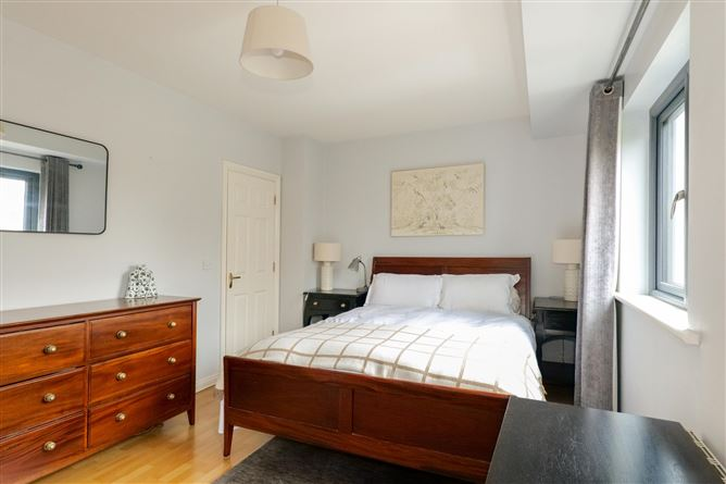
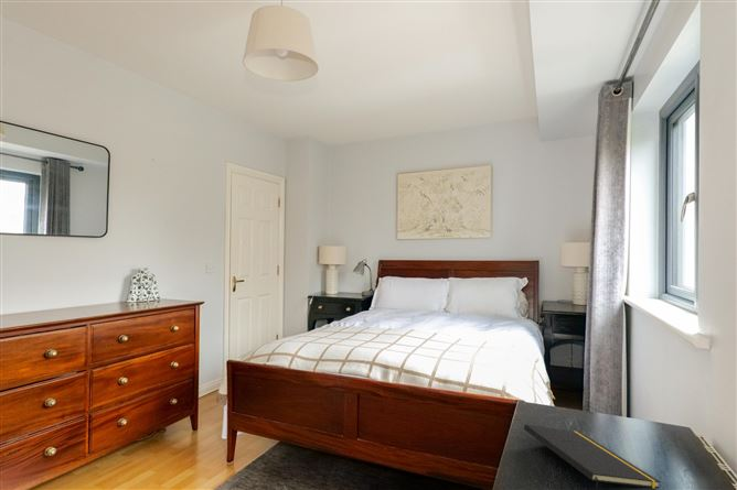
+ notepad (585, 453)
